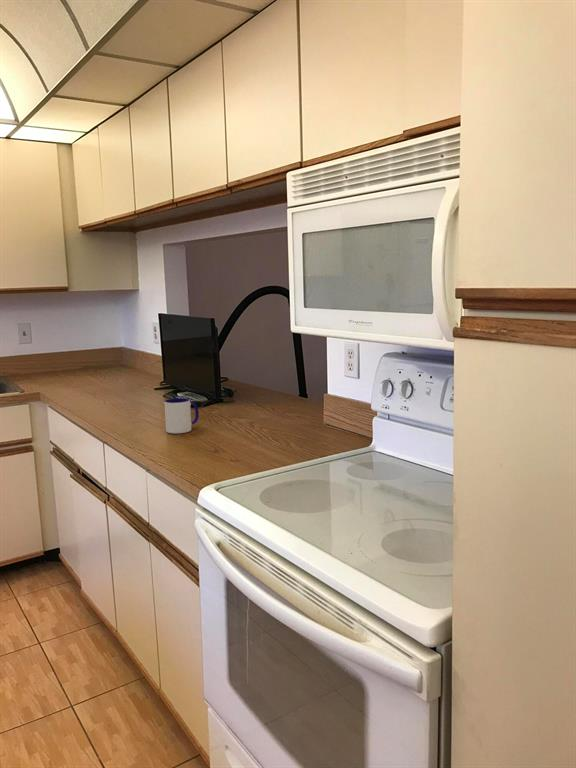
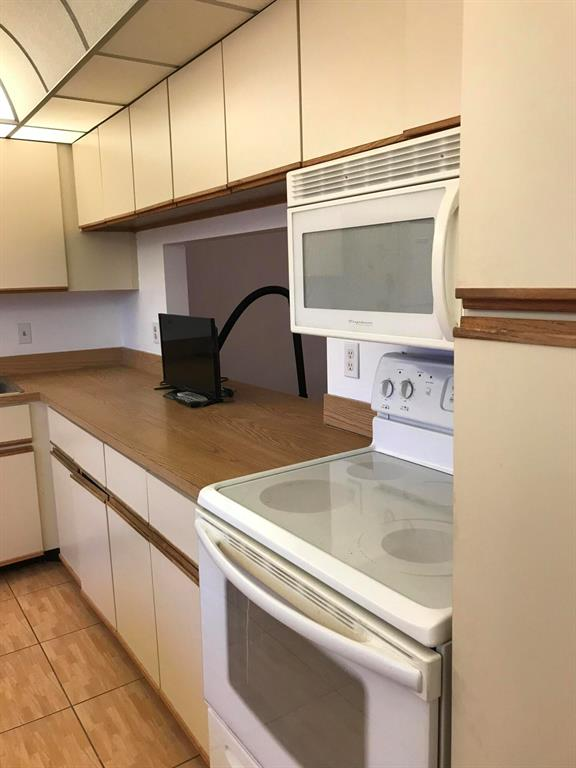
- mug (182, 414)
